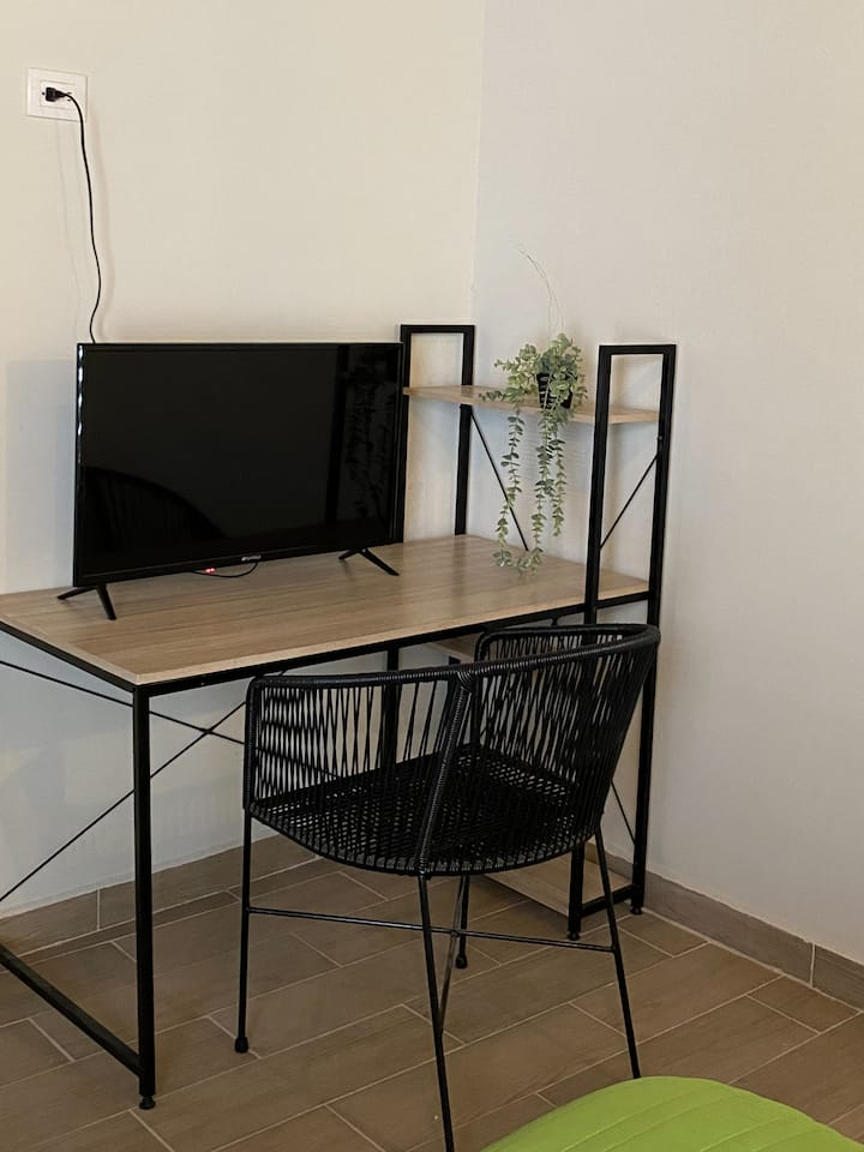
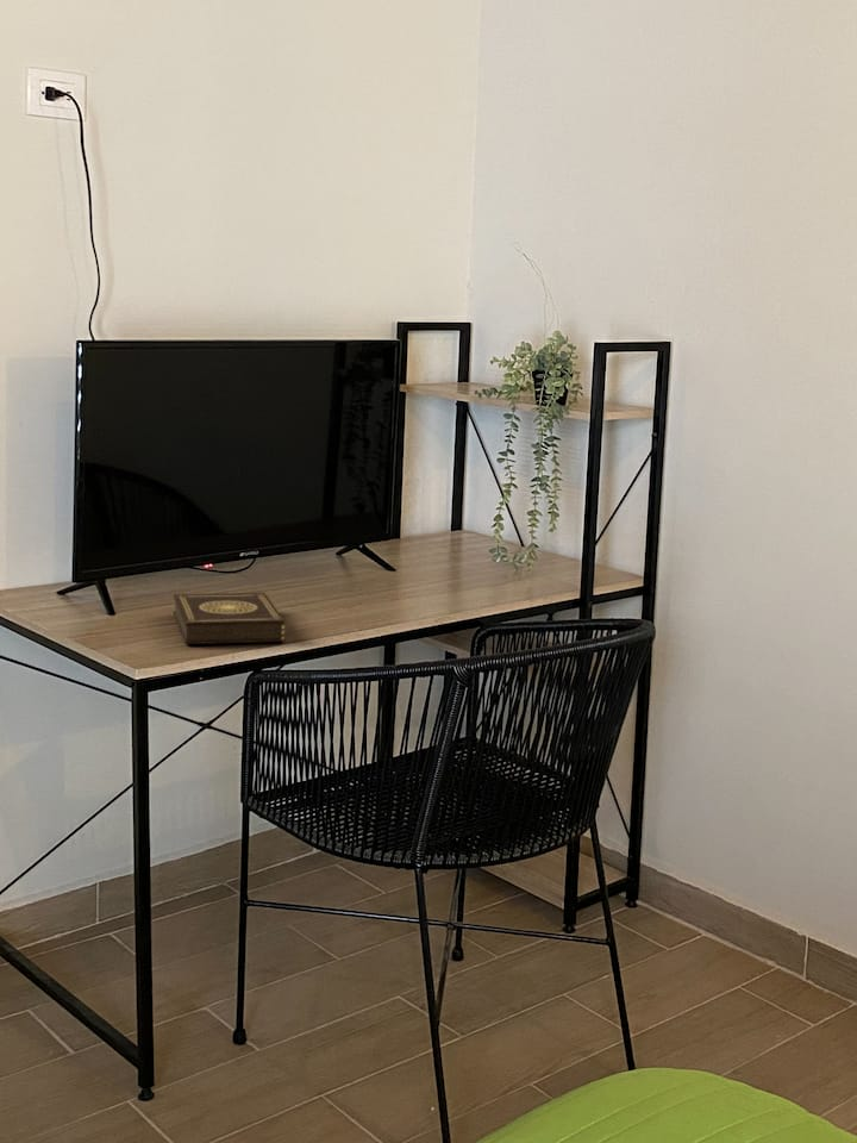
+ book (226, 617)
